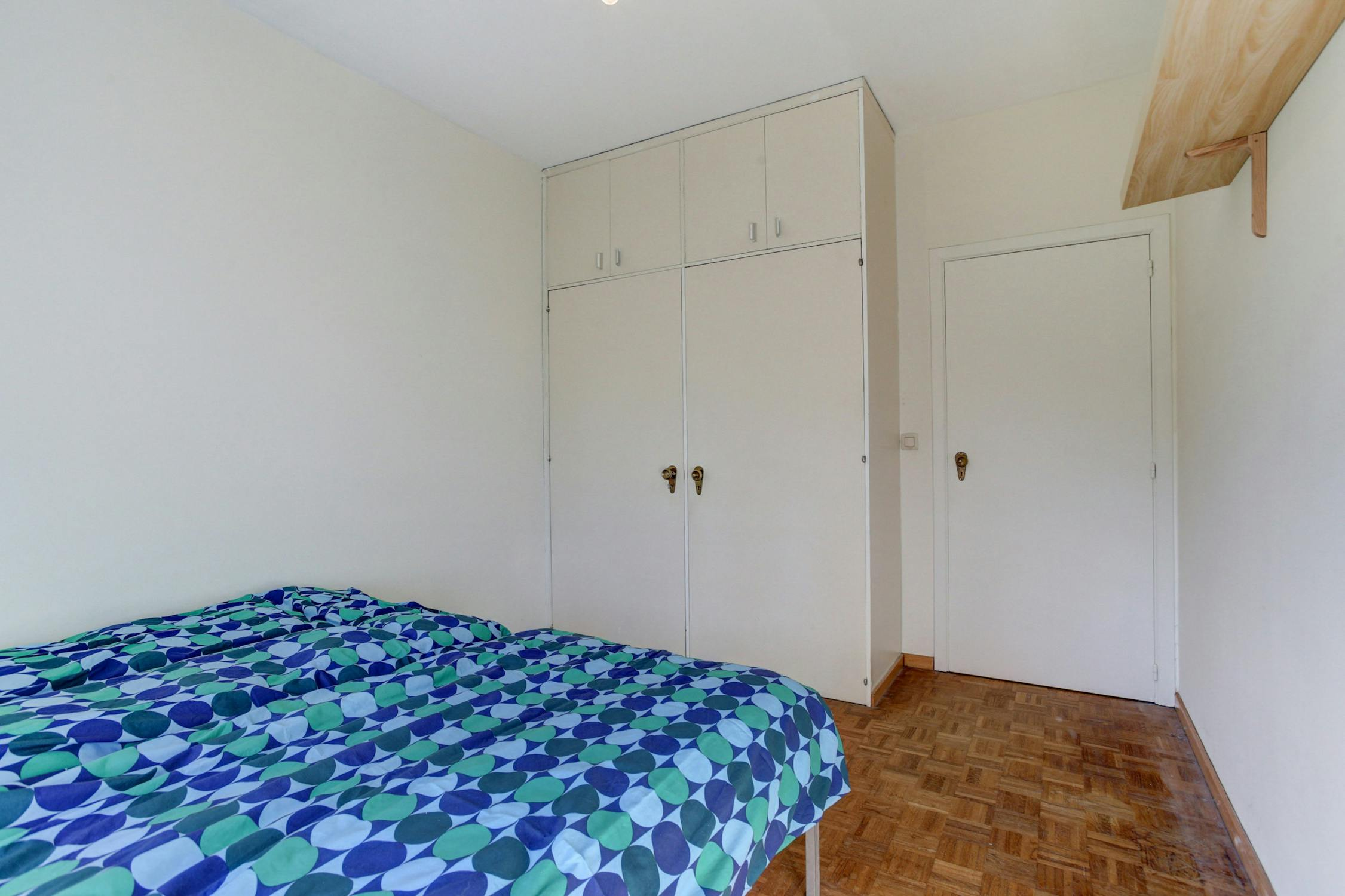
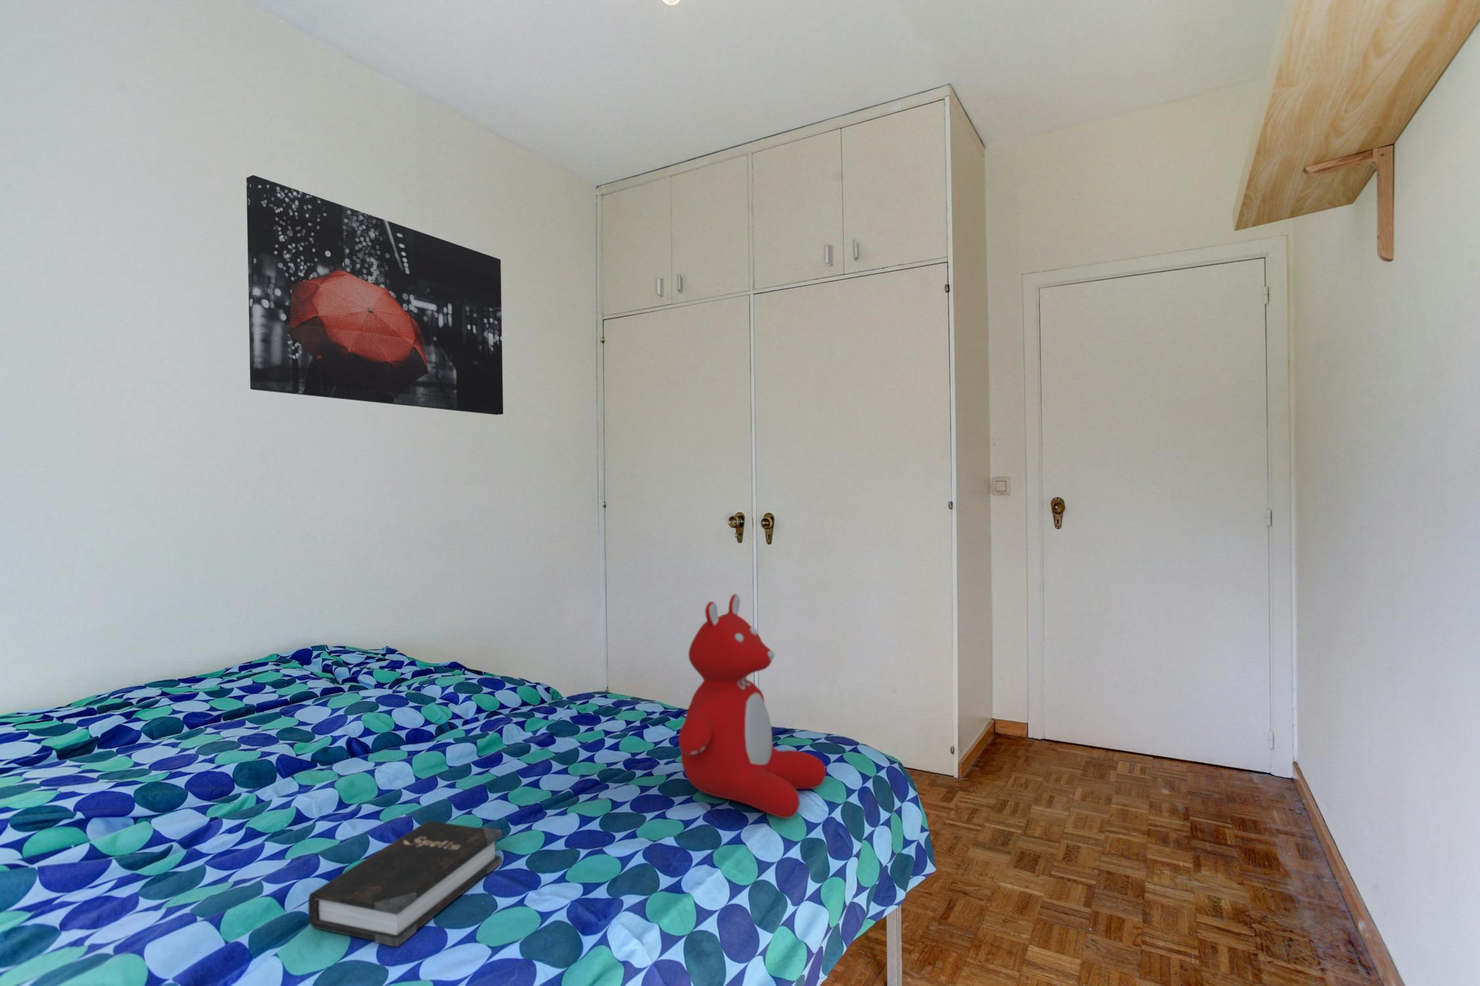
+ teddy bear (750, 697)
+ hardback book (413, 875)
+ wall art (395, 315)
